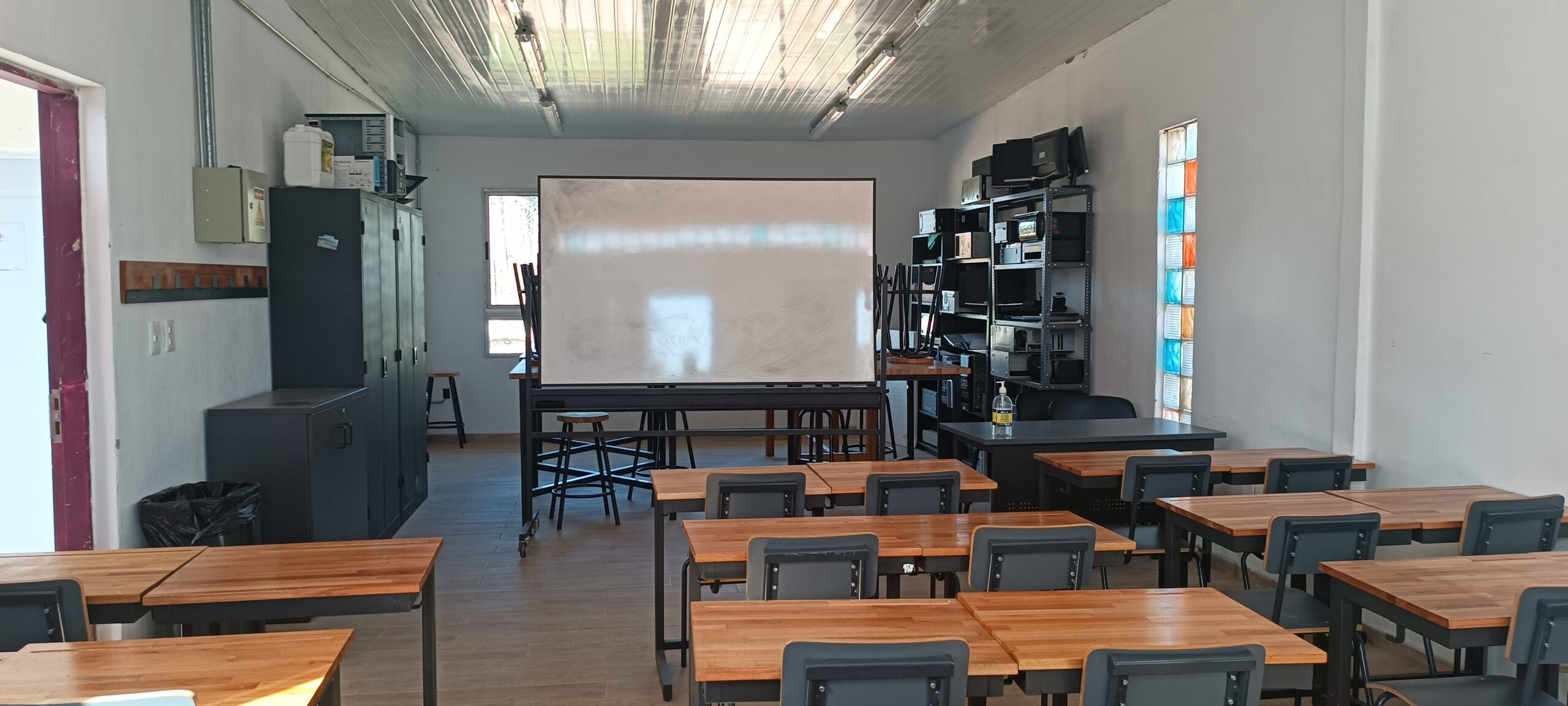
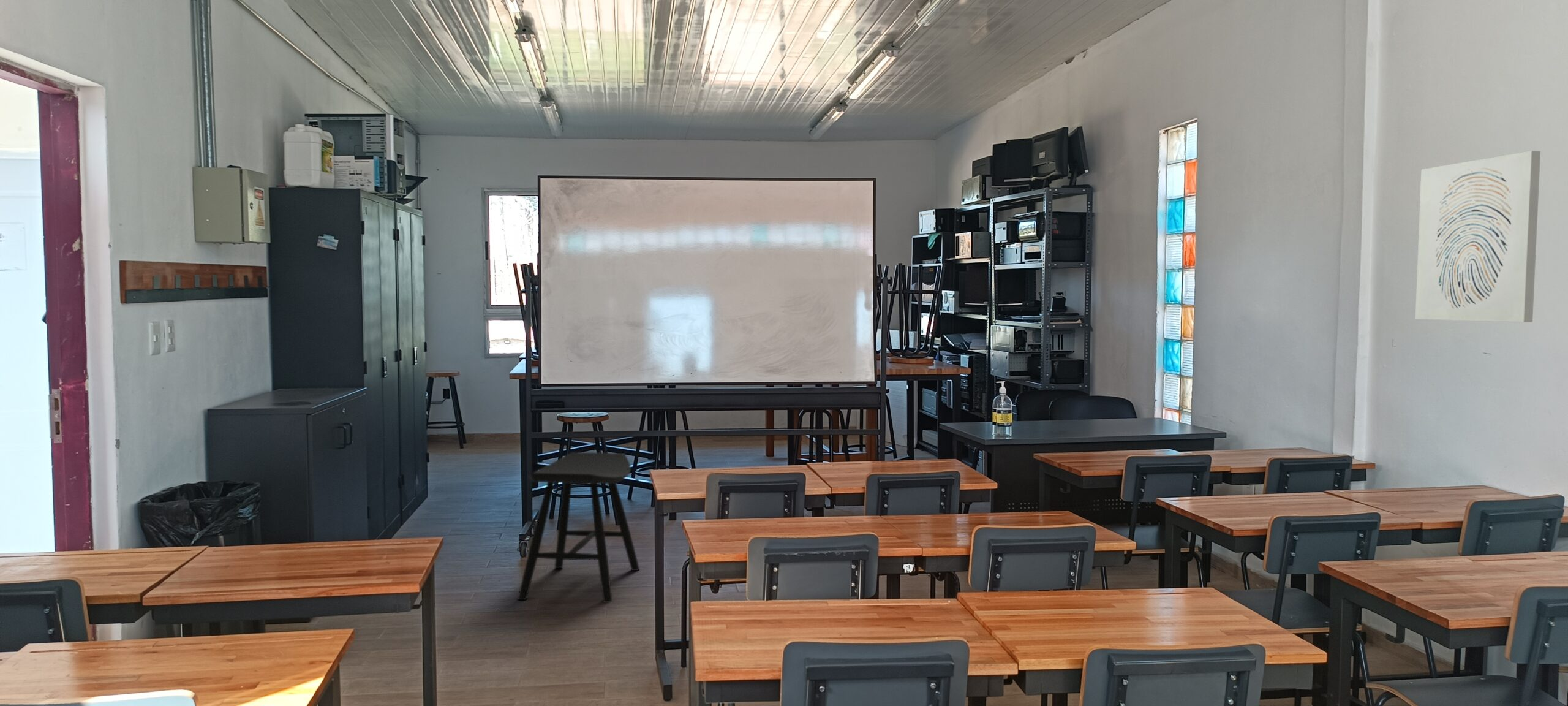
+ stool (581, 530)
+ wall art (1473, 241)
